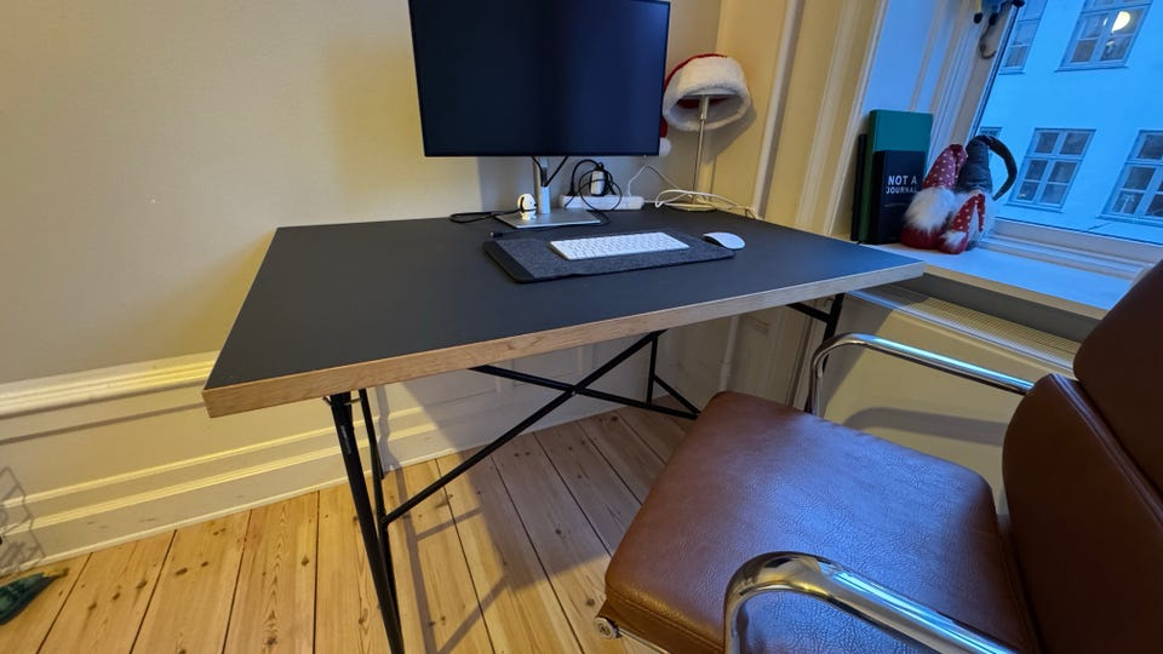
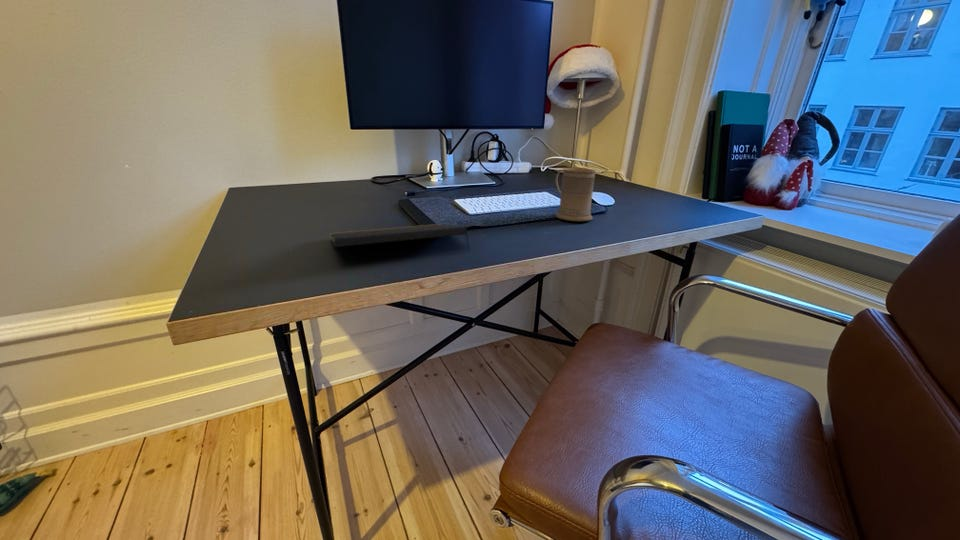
+ mug (572, 192)
+ notepad (395, 233)
